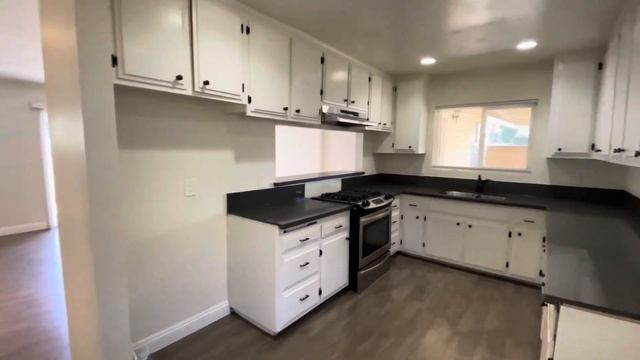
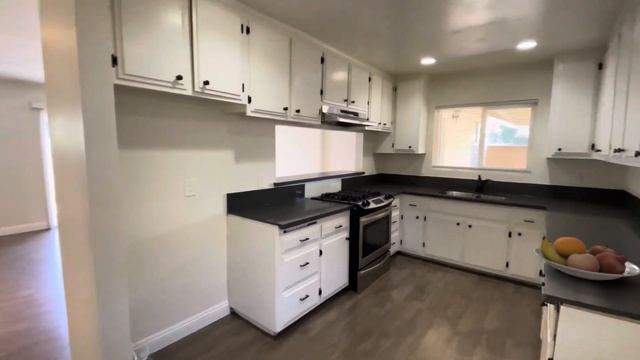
+ fruit bowl (583, 255)
